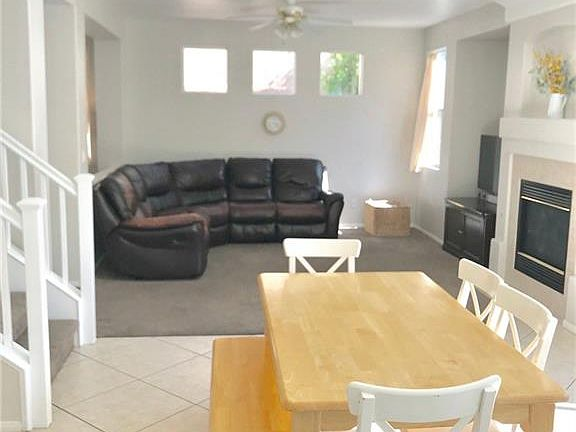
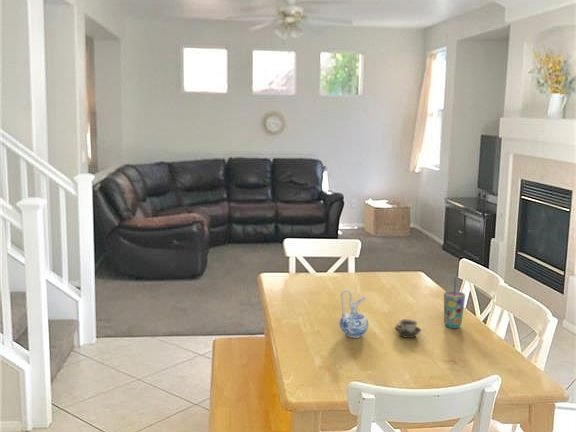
+ cup (407, 328)
+ cup (454, 301)
+ ceramic pitcher (354, 312)
